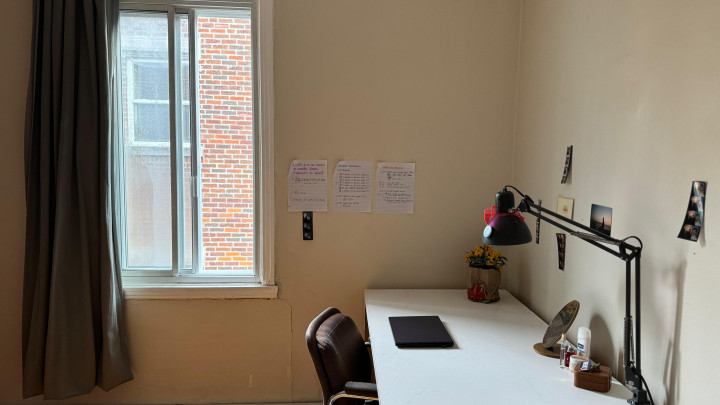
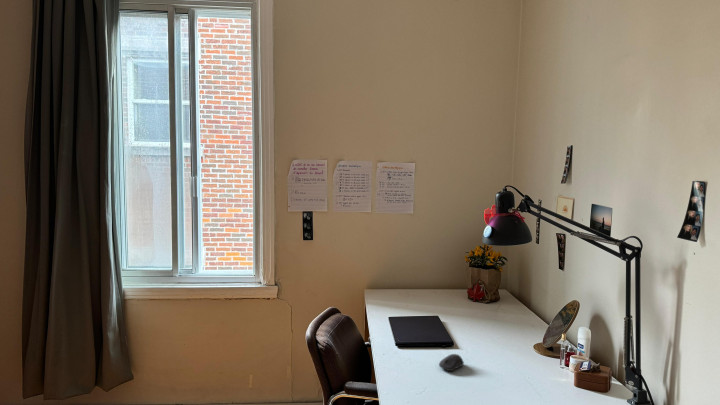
+ computer mouse (451, 361)
